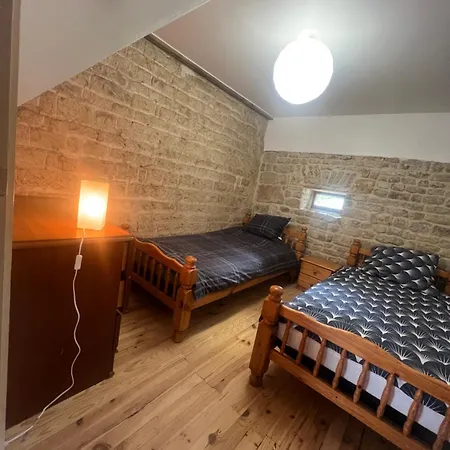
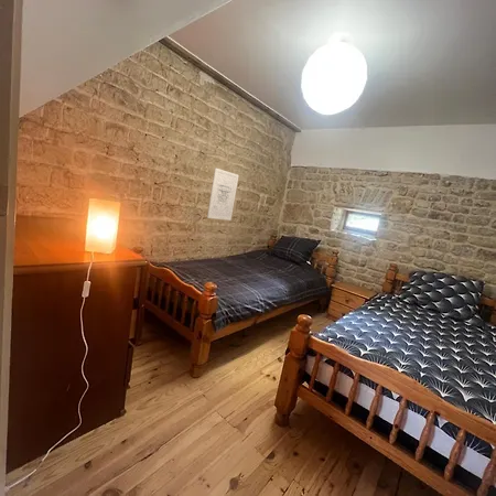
+ wall art (223, 195)
